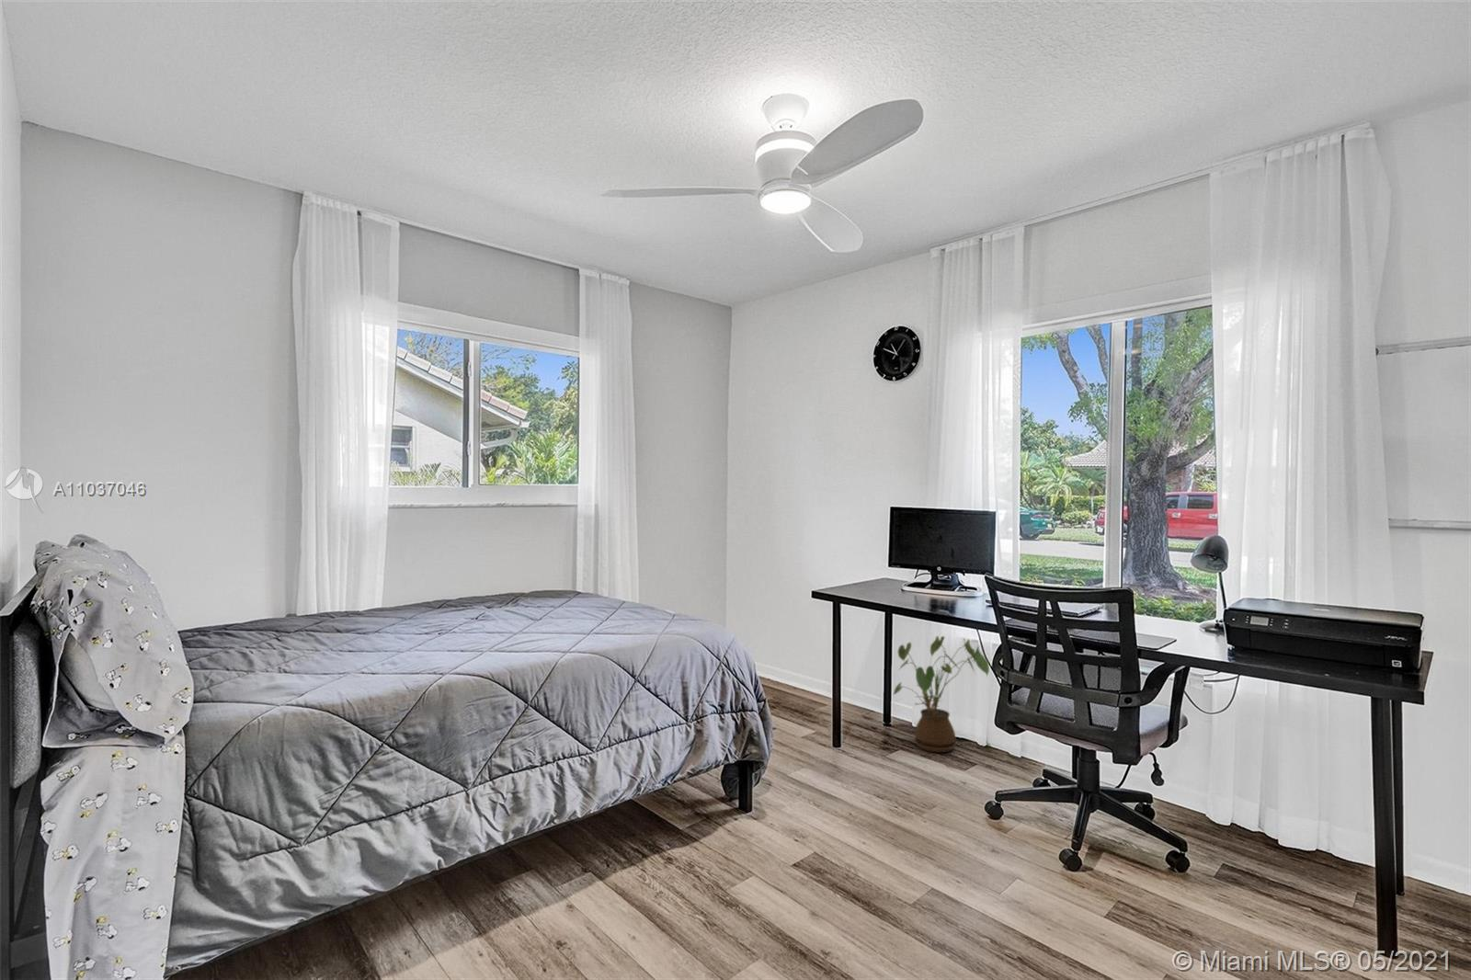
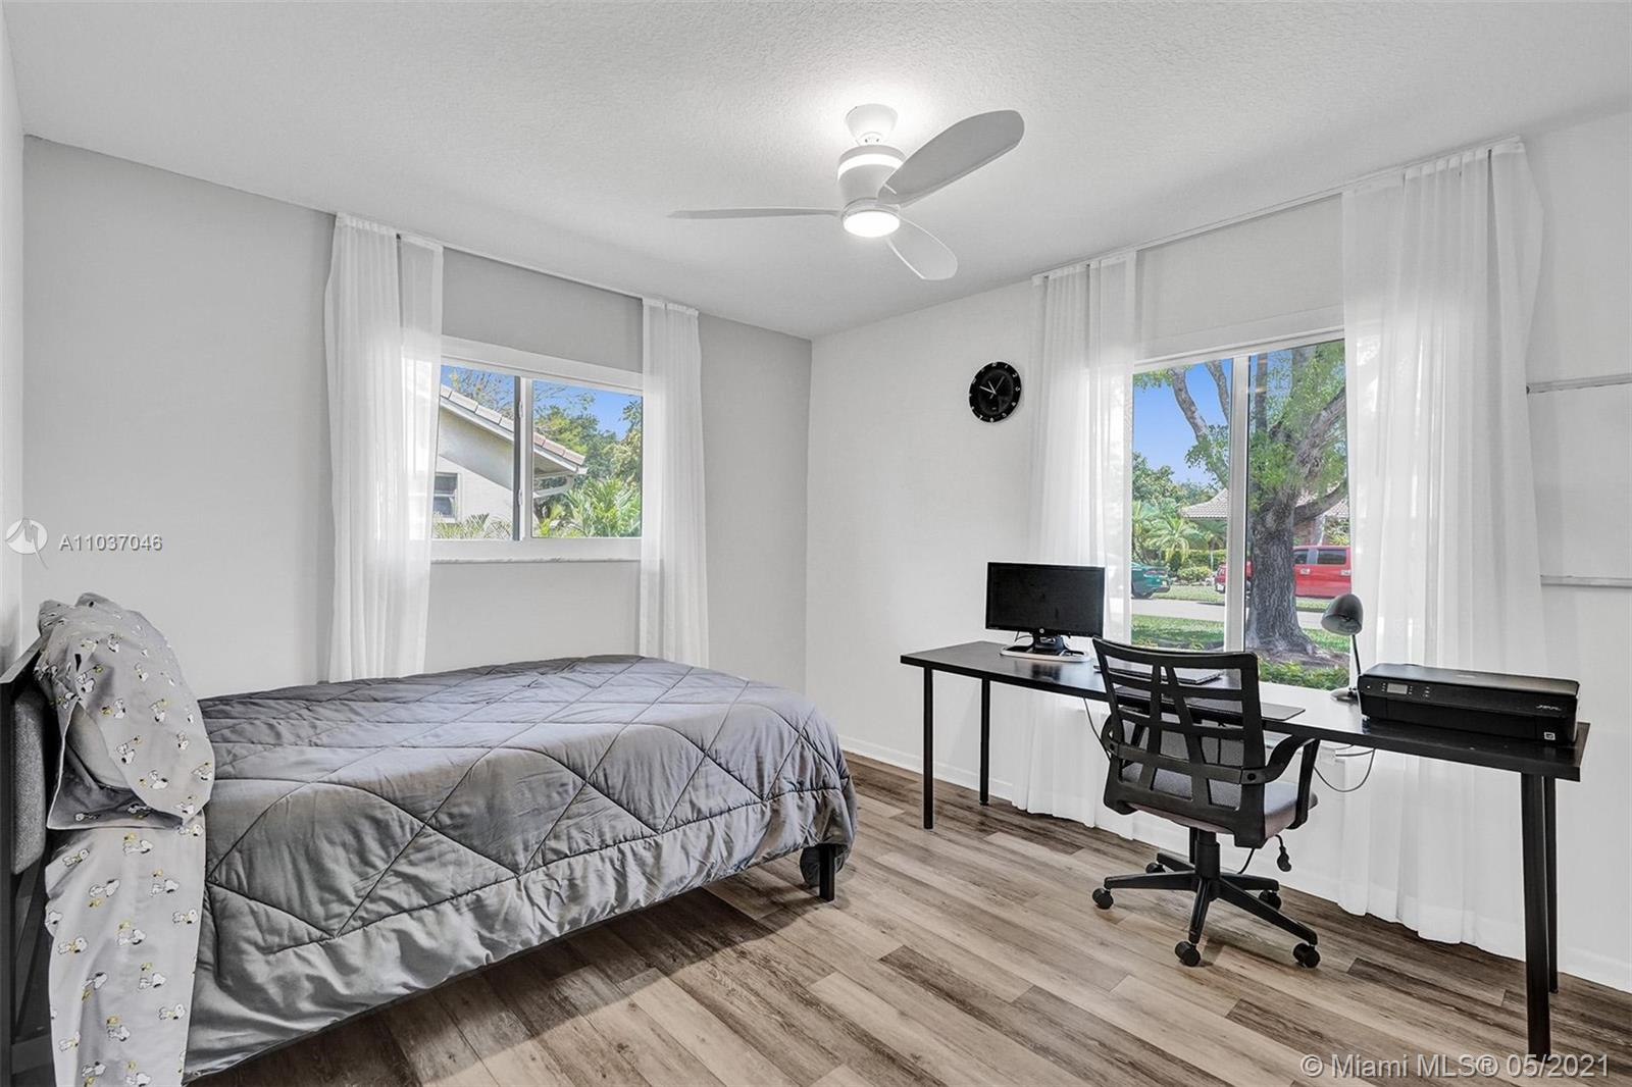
- house plant (937, 695)
